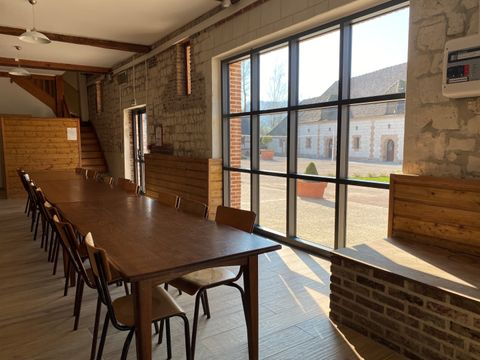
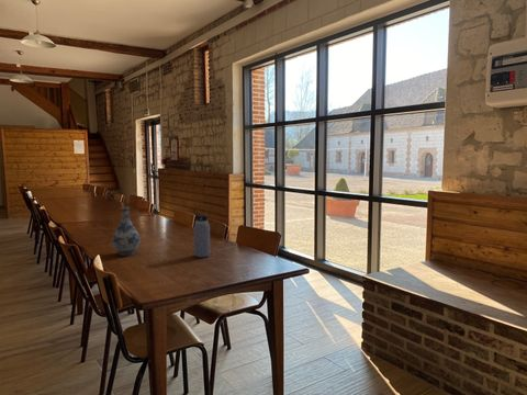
+ vase (125, 230)
+ water bottle (201, 232)
